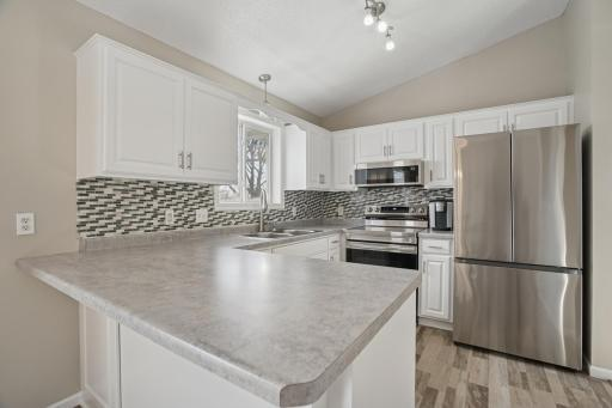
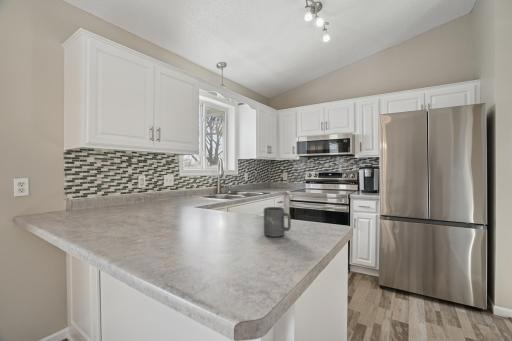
+ mug (277, 221)
